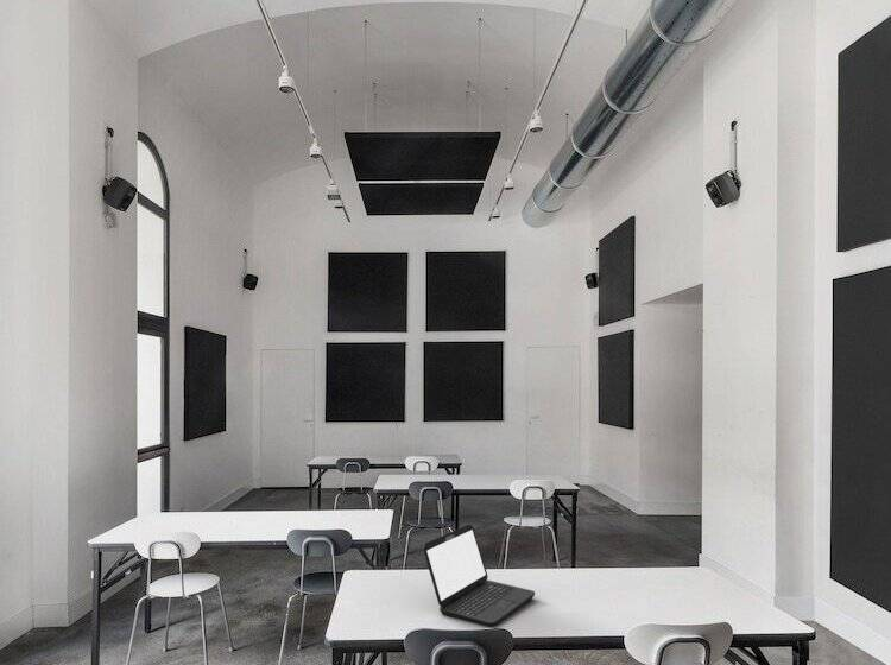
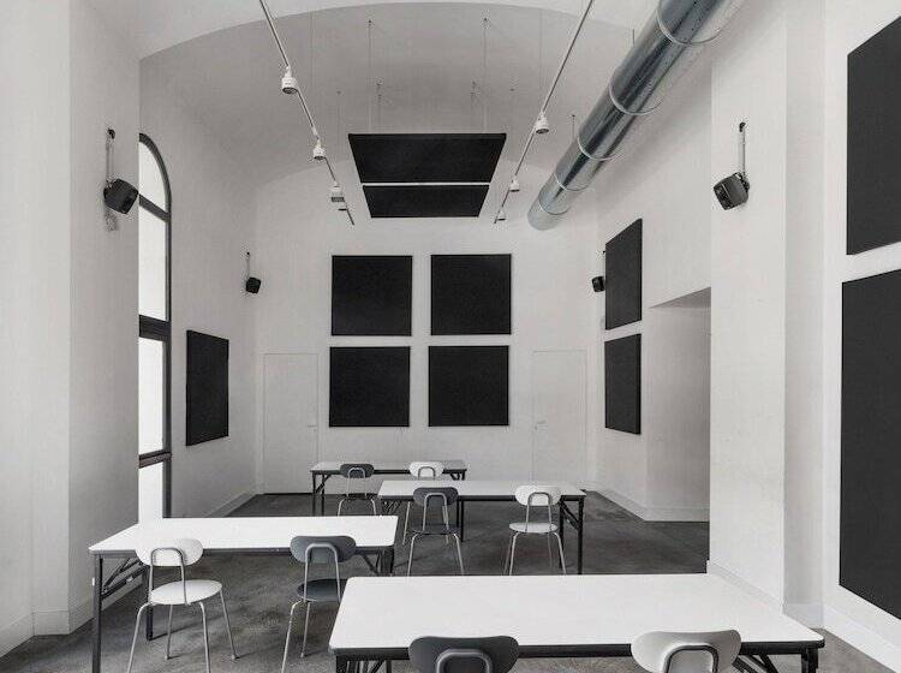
- laptop (480, 571)
